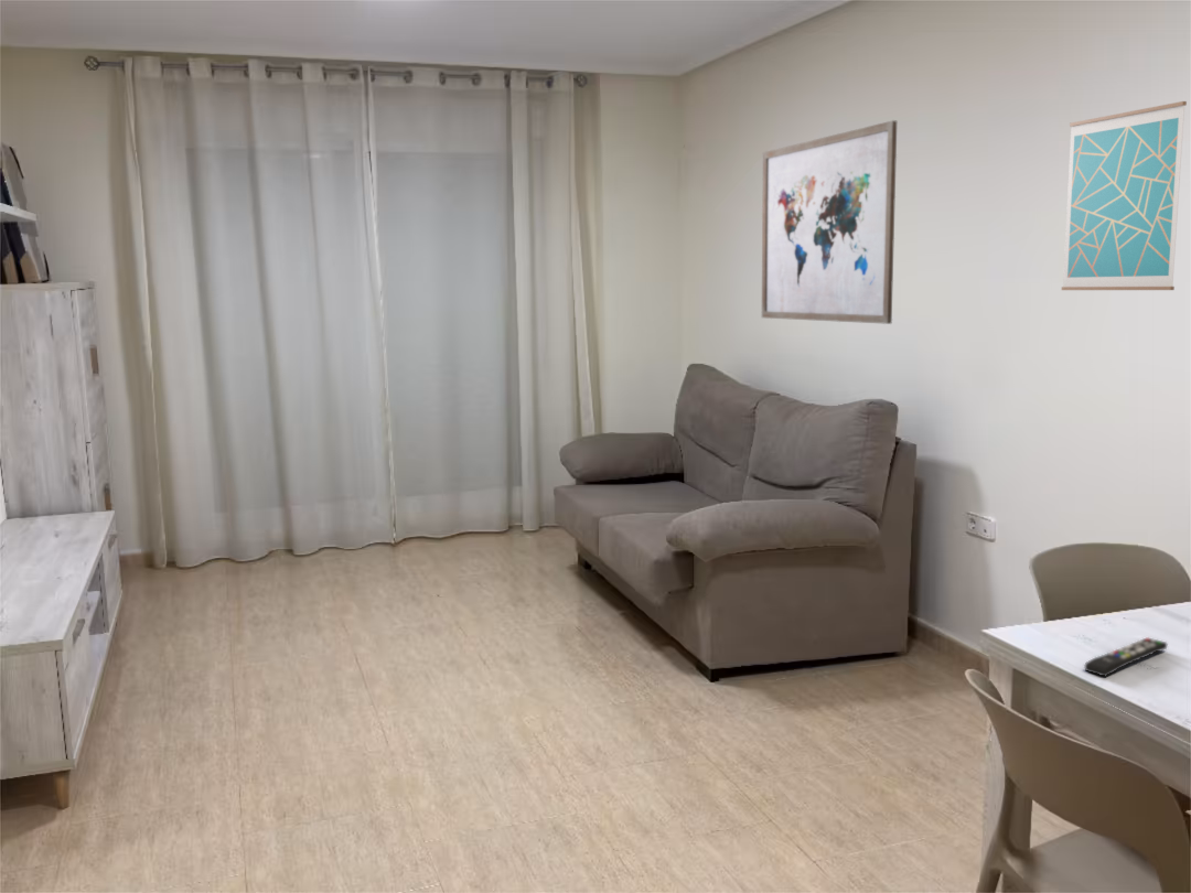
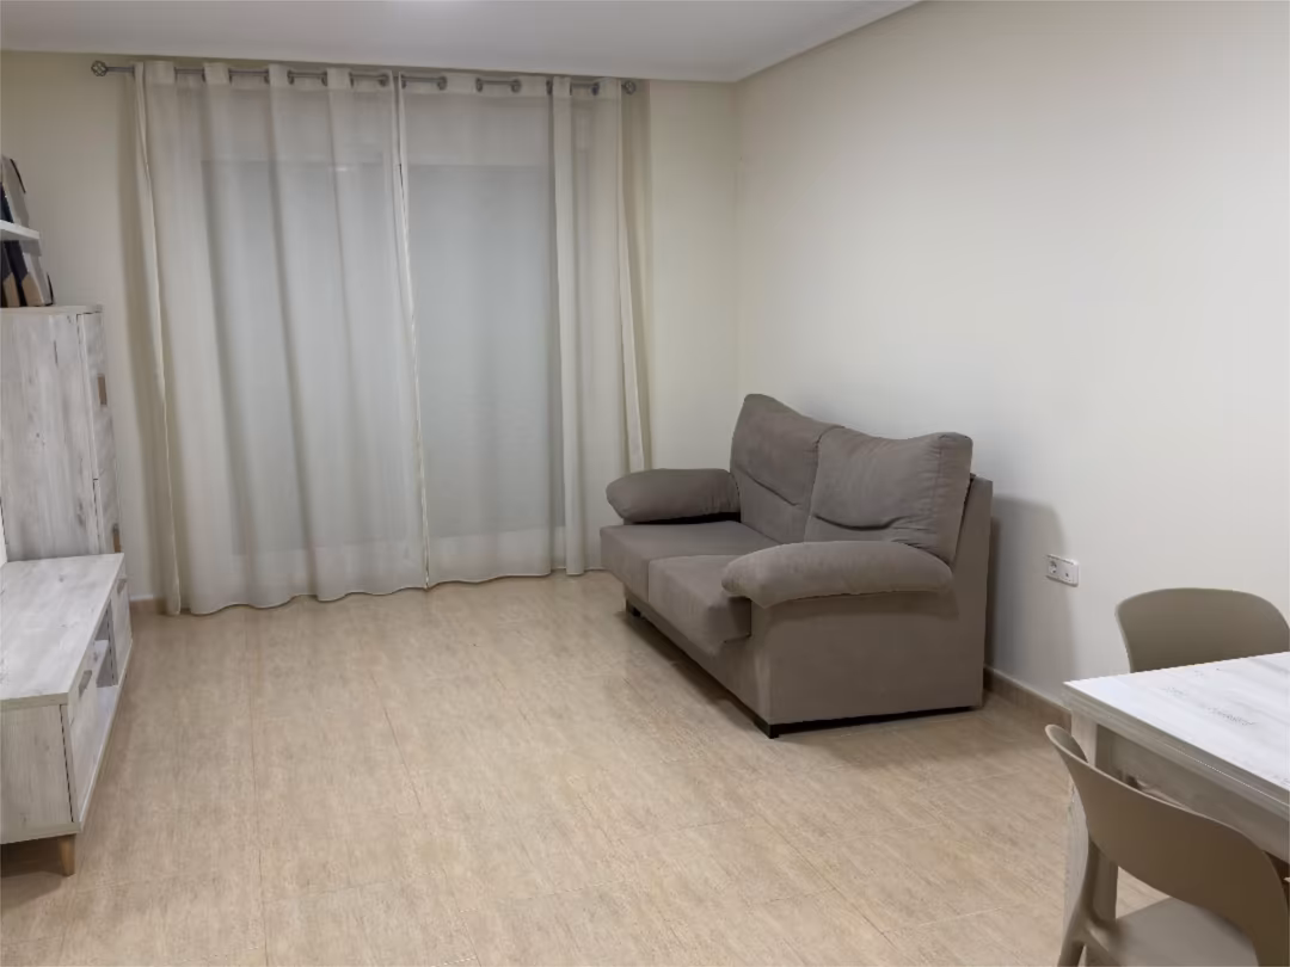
- remote control (1126, 655)
- wall art (822, 230)
- wall art (1119, 202)
